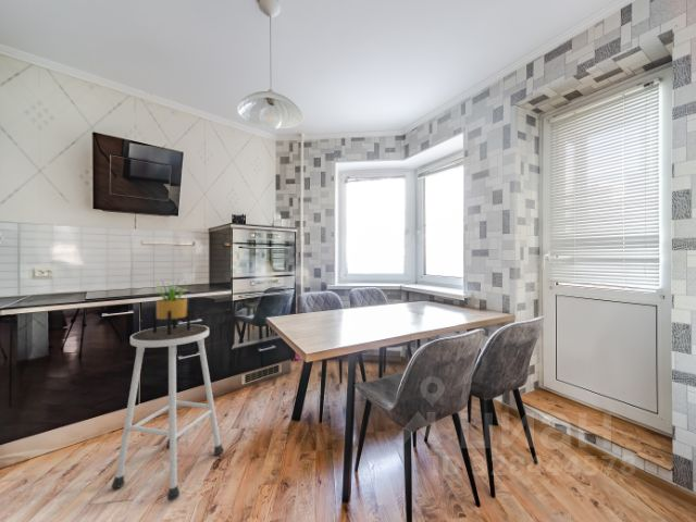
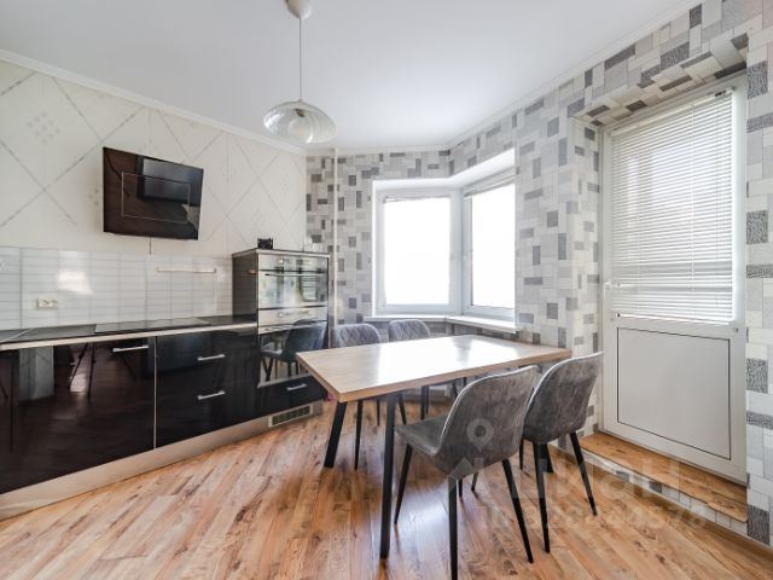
- potted plant (172, 303)
- stool (172, 400)
